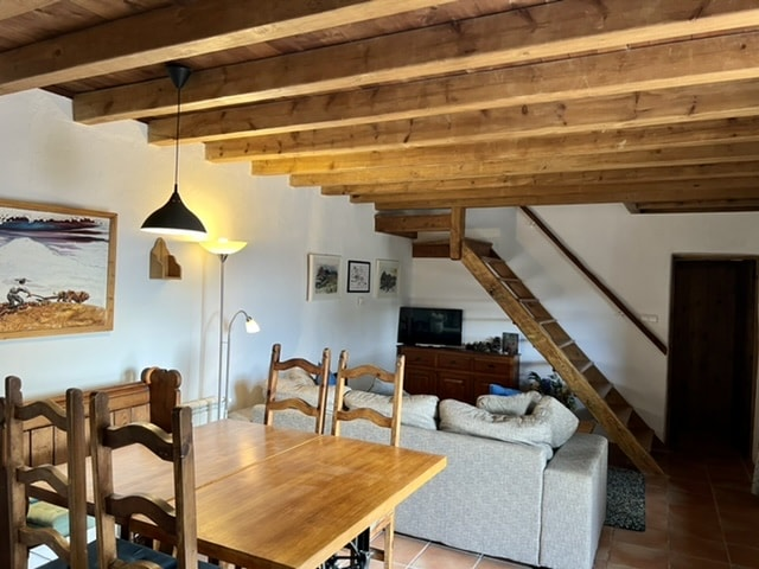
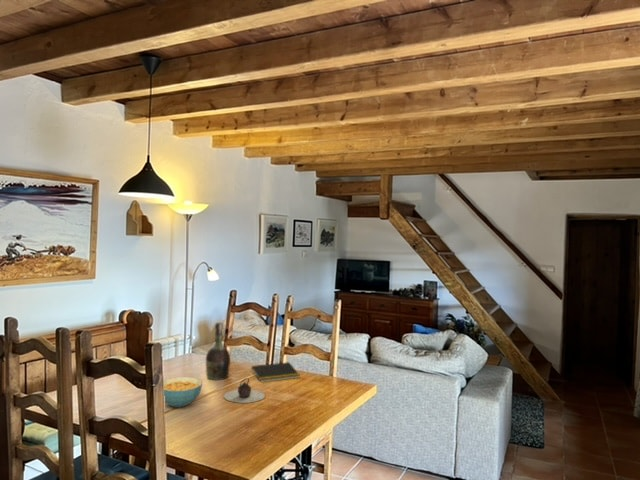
+ teapot (244, 387)
+ notepad (275, 371)
+ cereal bowl (179, 394)
+ cognac bottle (218, 350)
